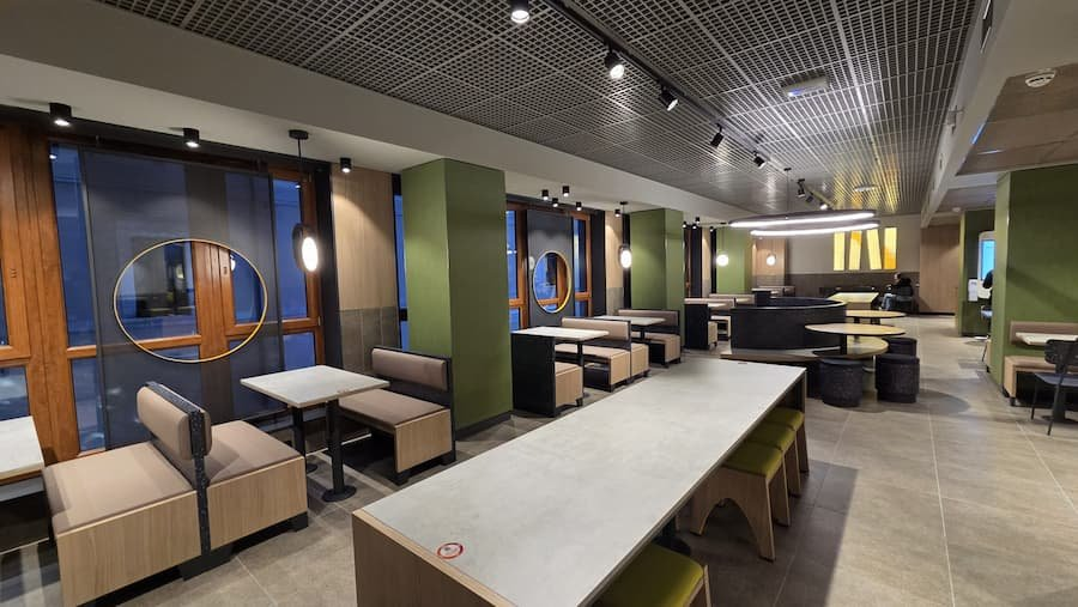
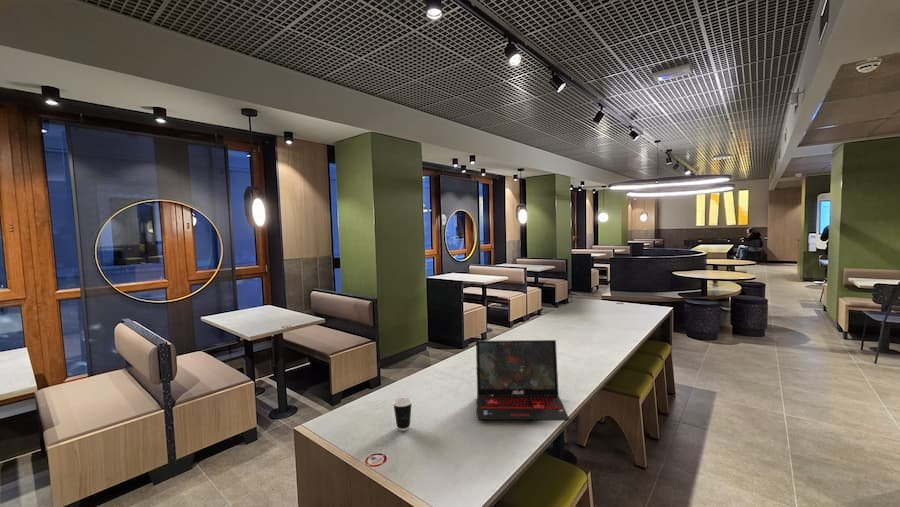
+ dixie cup (403, 414)
+ laptop (518, 378)
